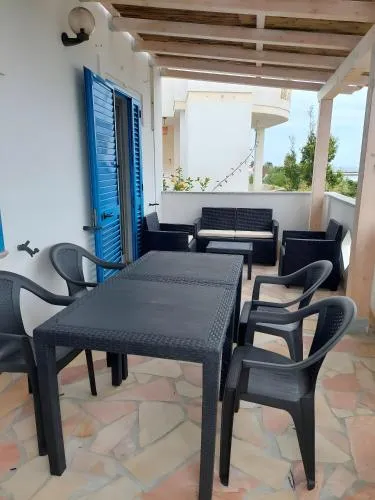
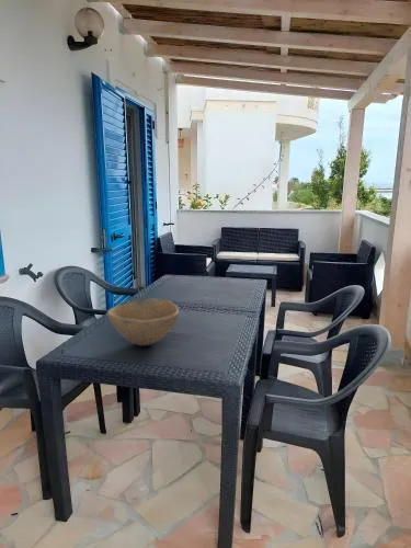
+ bowl (144, 326)
